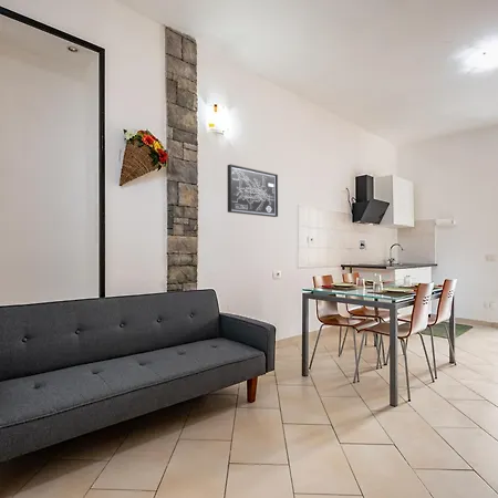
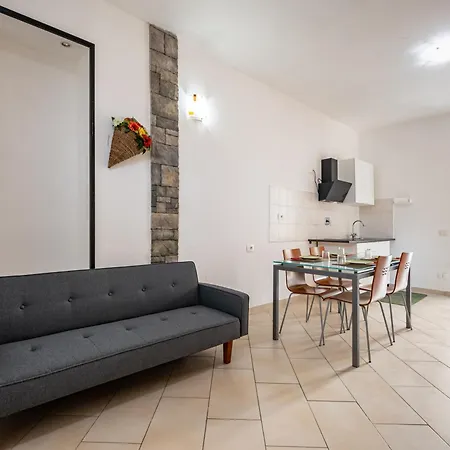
- wall art (253, 191)
